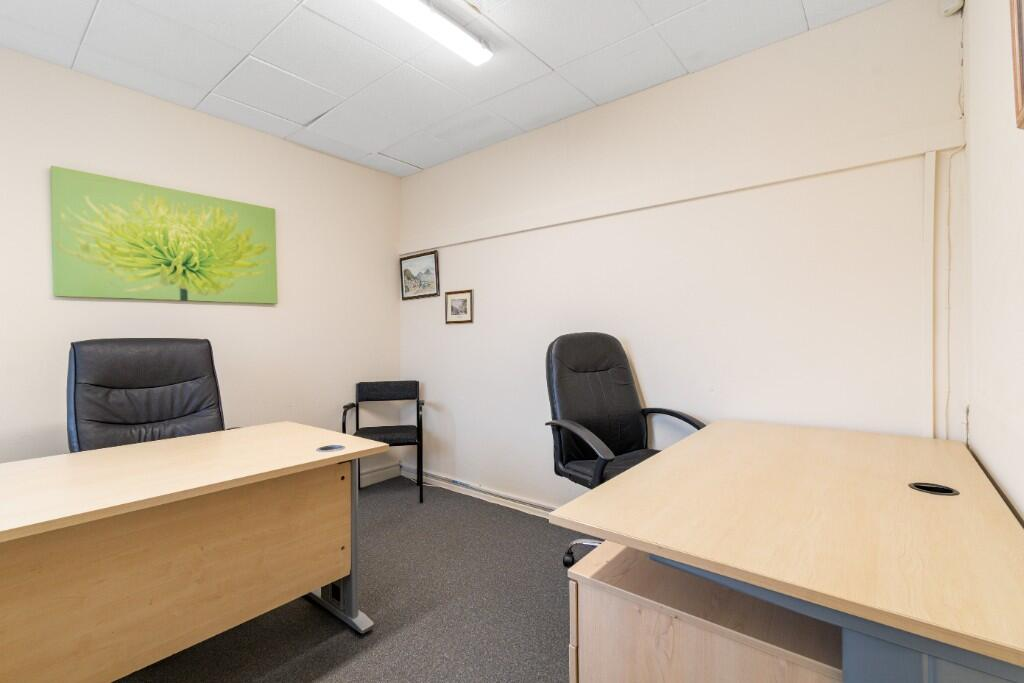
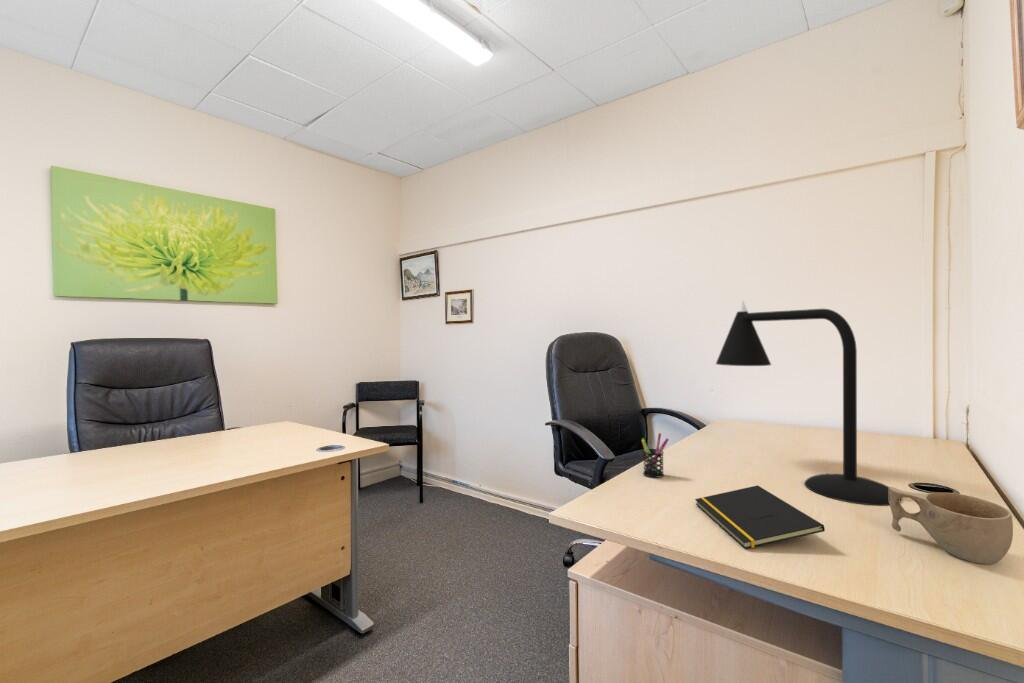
+ pen holder (652, 453)
+ notepad (752, 513)
+ cup (946, 523)
+ desk lamp (770, 364)
